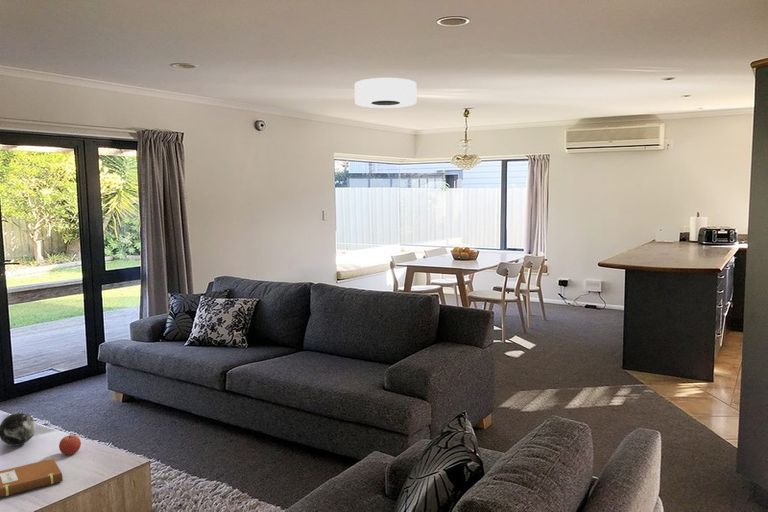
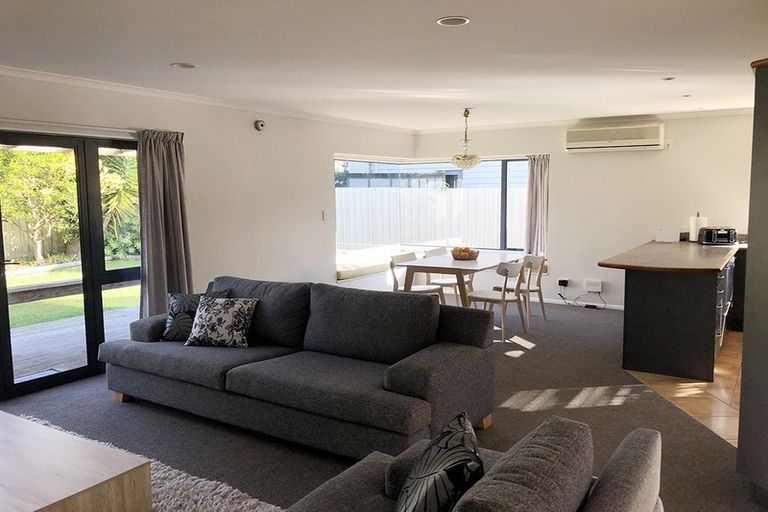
- ceiling light (385, 93)
- decorative orb (17, 428)
- apple (69, 442)
- notebook (24, 478)
